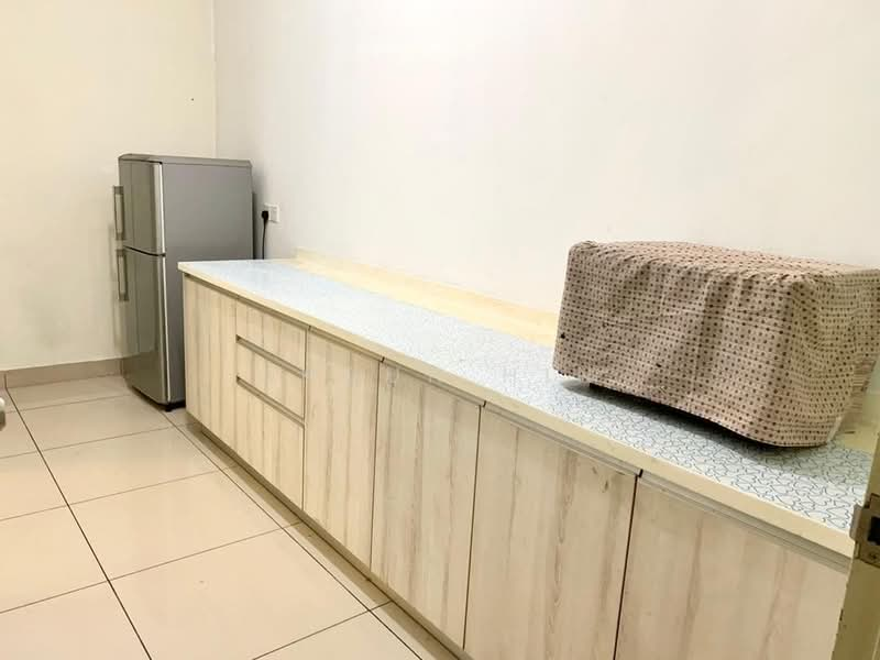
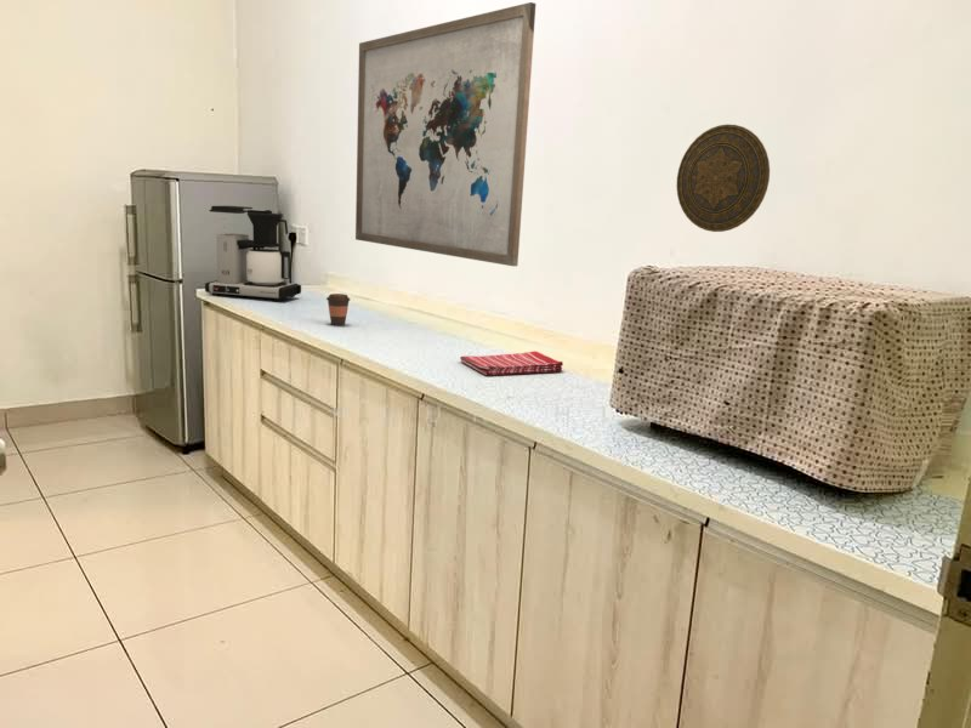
+ wall art (430, 142)
+ coffee maker (254, 252)
+ decorative plate (717, 178)
+ dish towel (511, 362)
+ coffee cup (337, 309)
